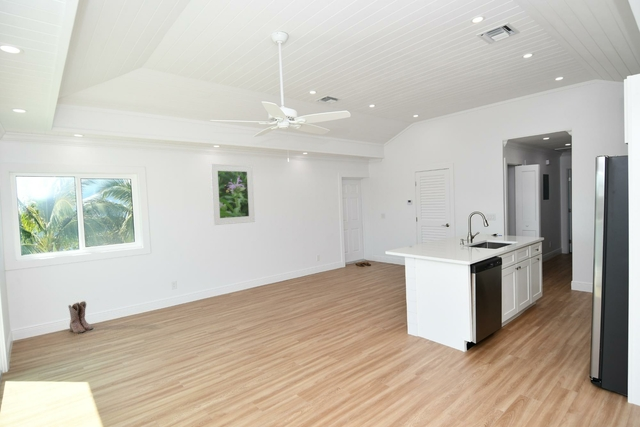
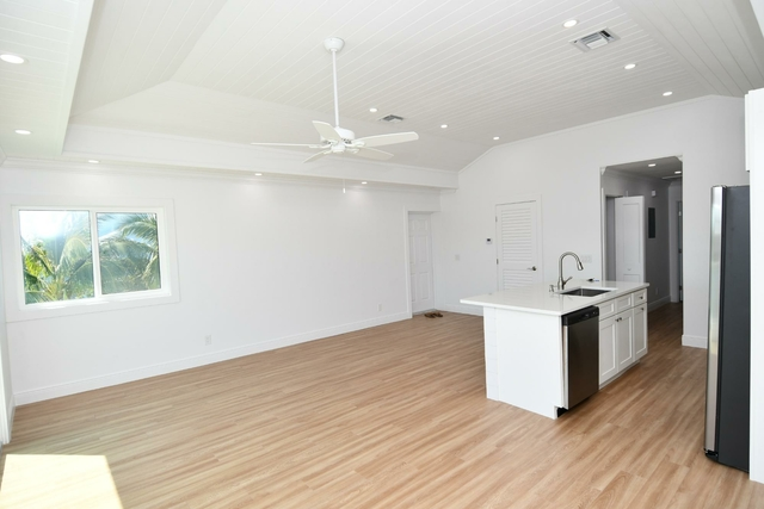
- boots (80, 316)
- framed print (233, 194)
